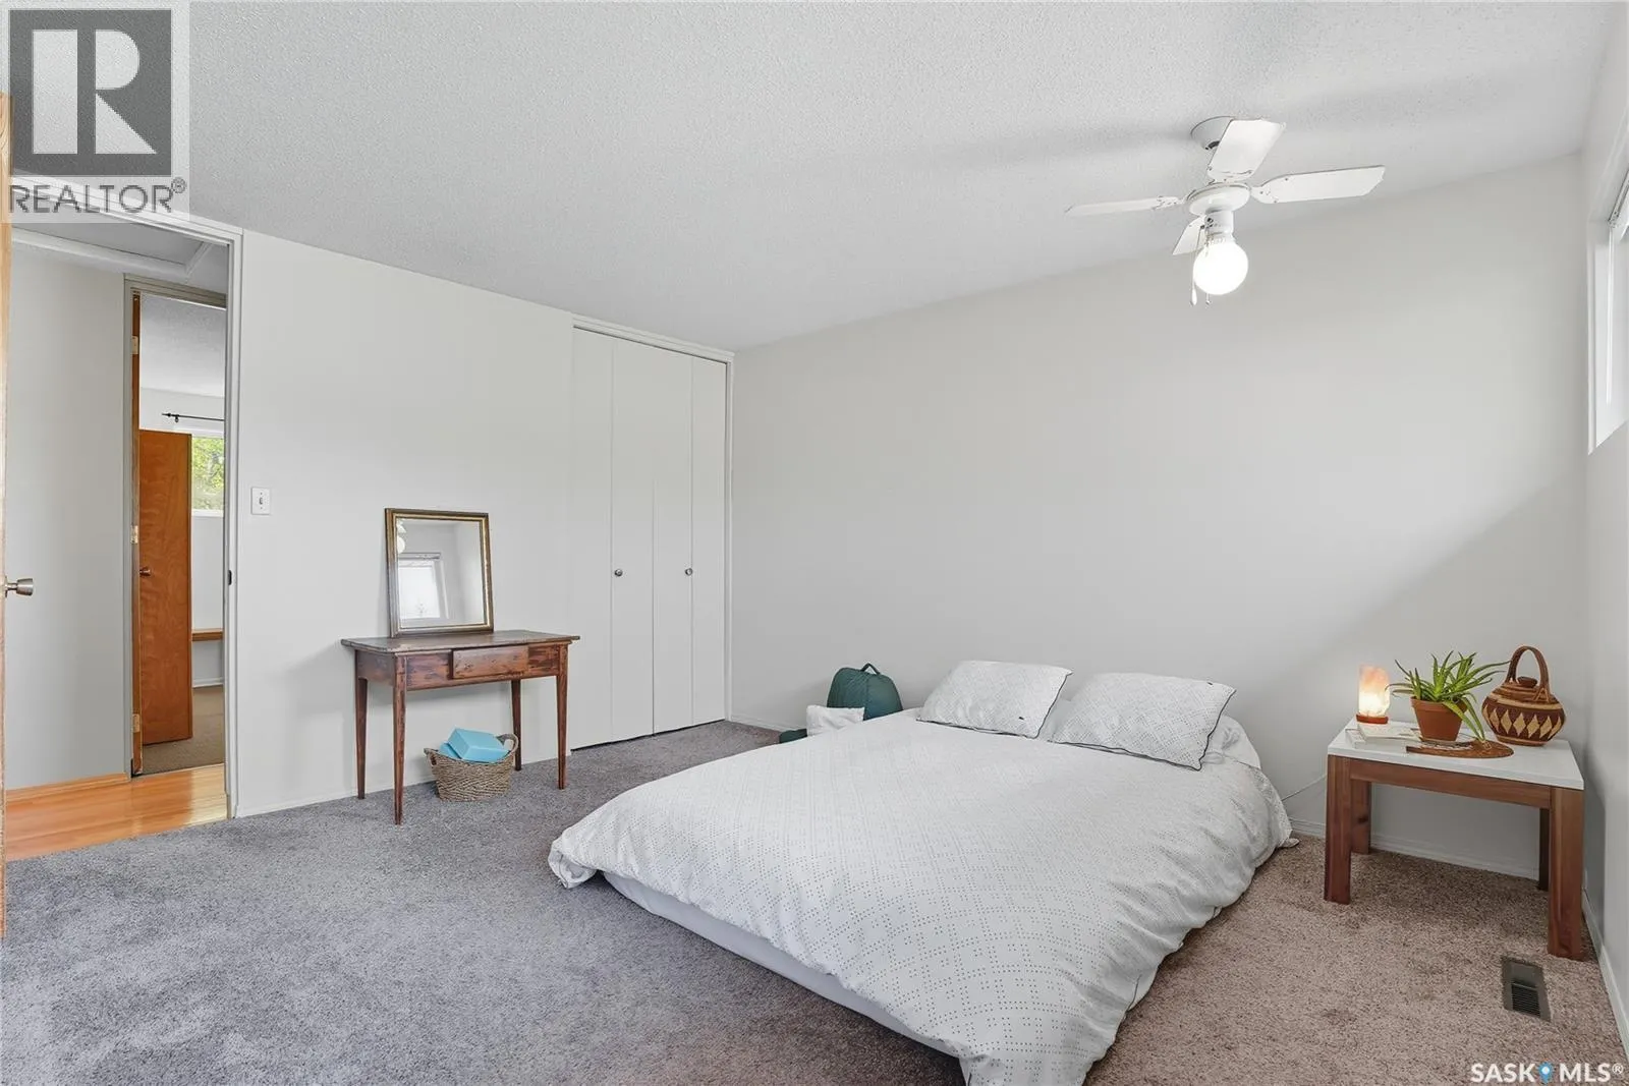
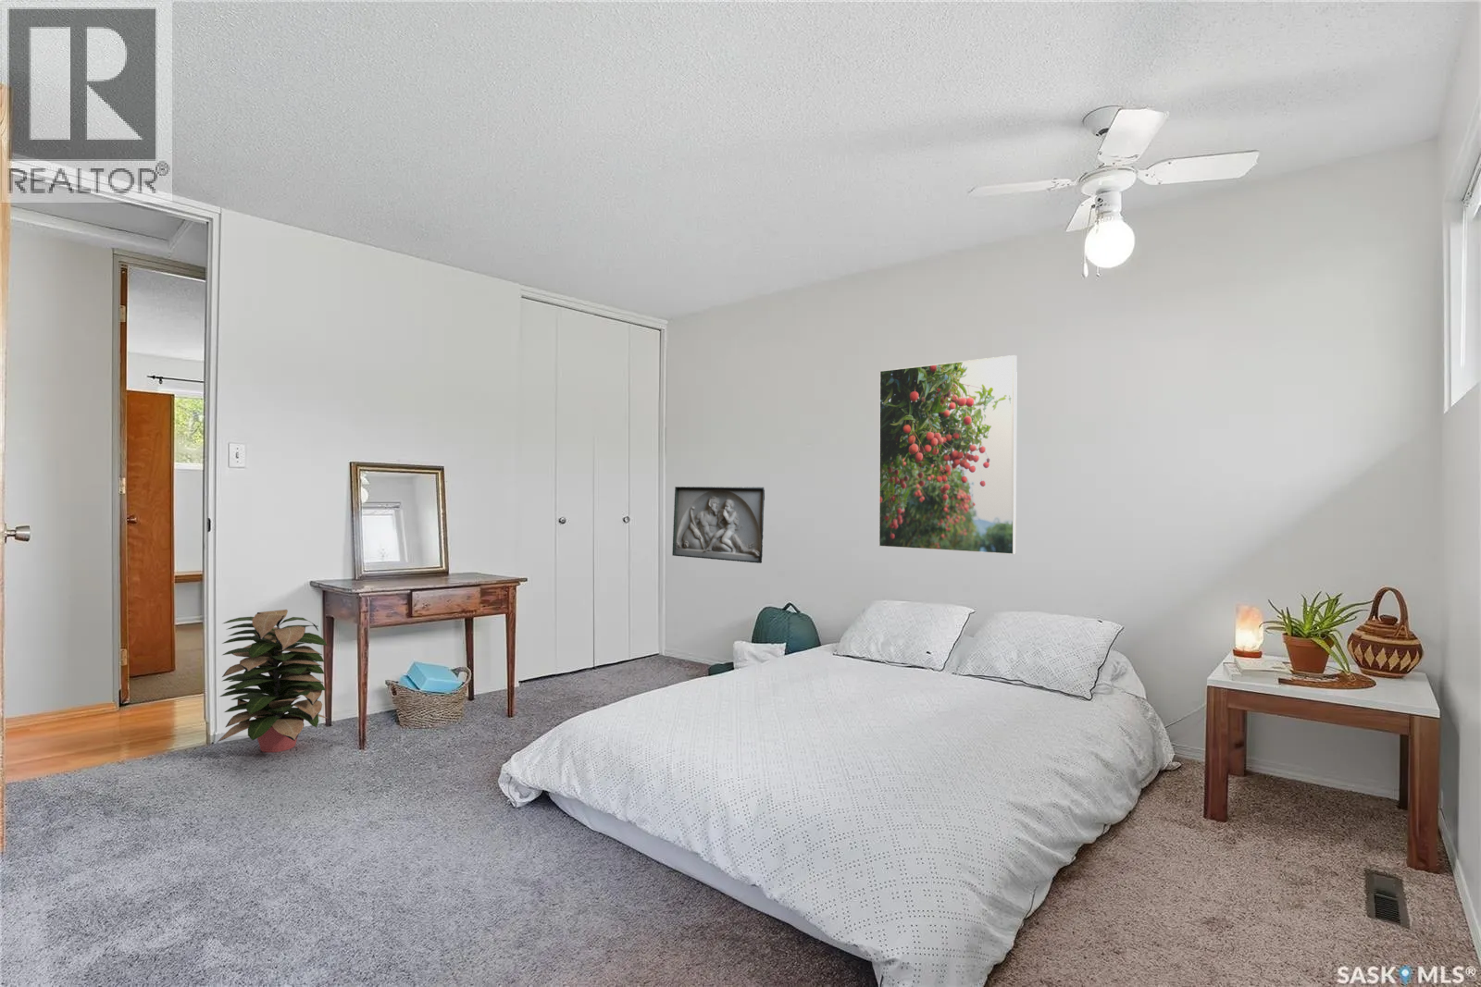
+ decorative plant (274, 679)
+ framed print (943, 457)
+ relief plaque (717, 522)
